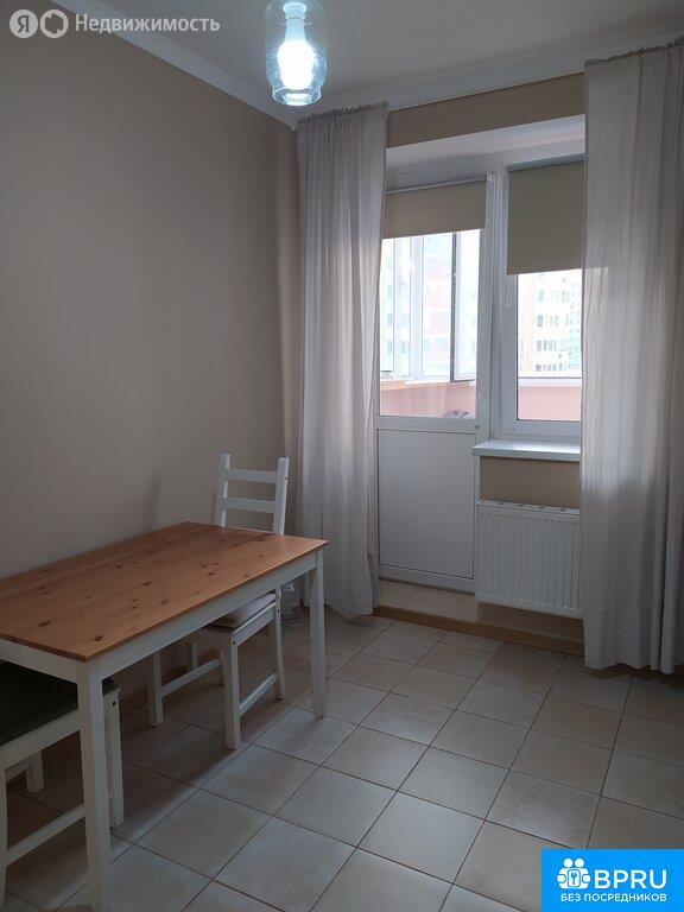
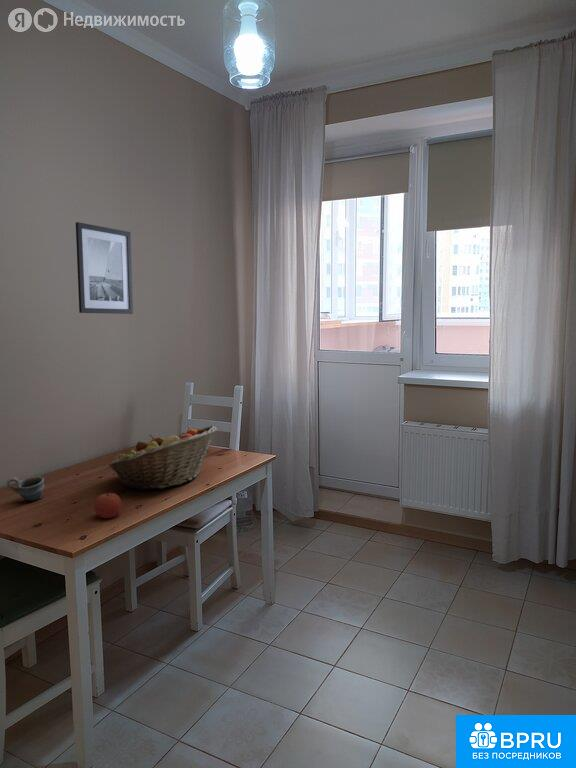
+ fruit basket (165, 454)
+ wall art (105, 270)
+ cup (27, 488)
+ apple (107, 502)
